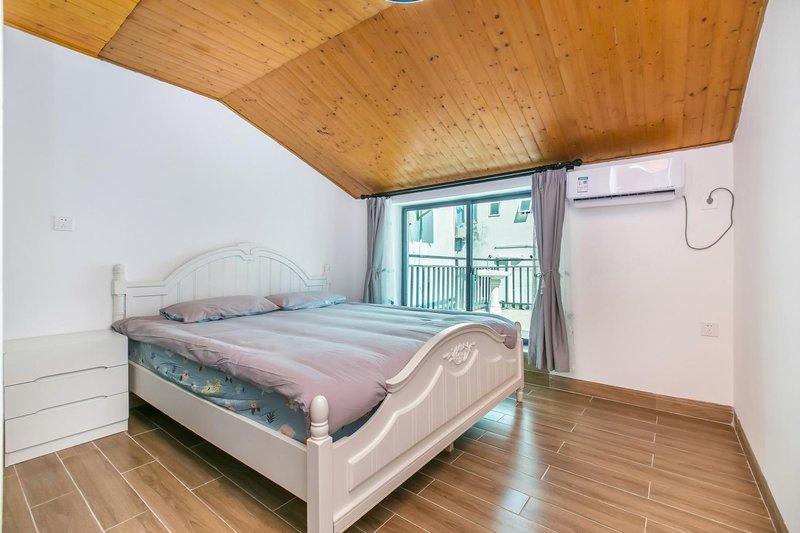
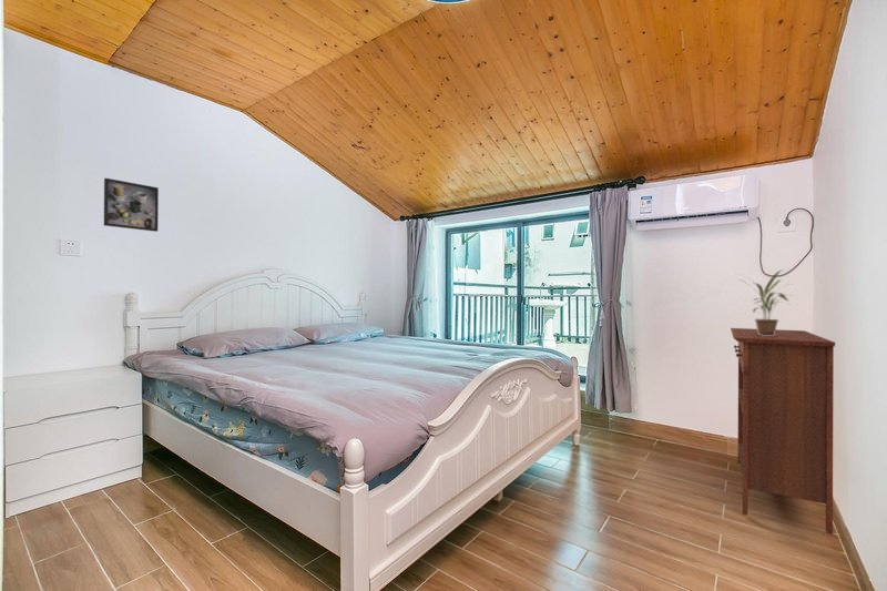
+ potted plant (762, 302)
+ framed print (132, 205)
+ console table (772, 412)
